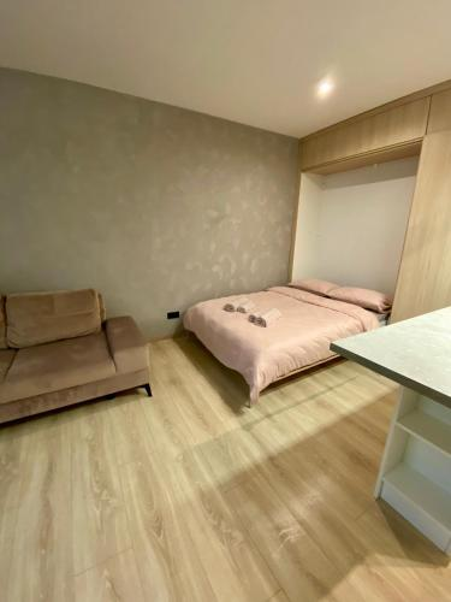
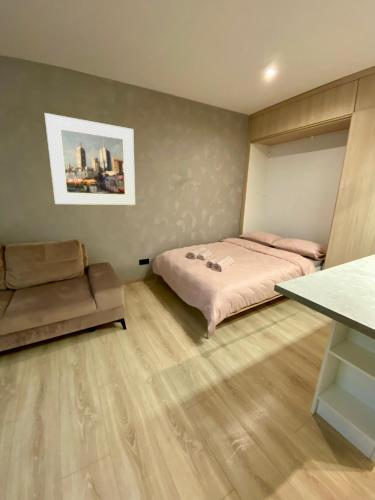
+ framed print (95, 165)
